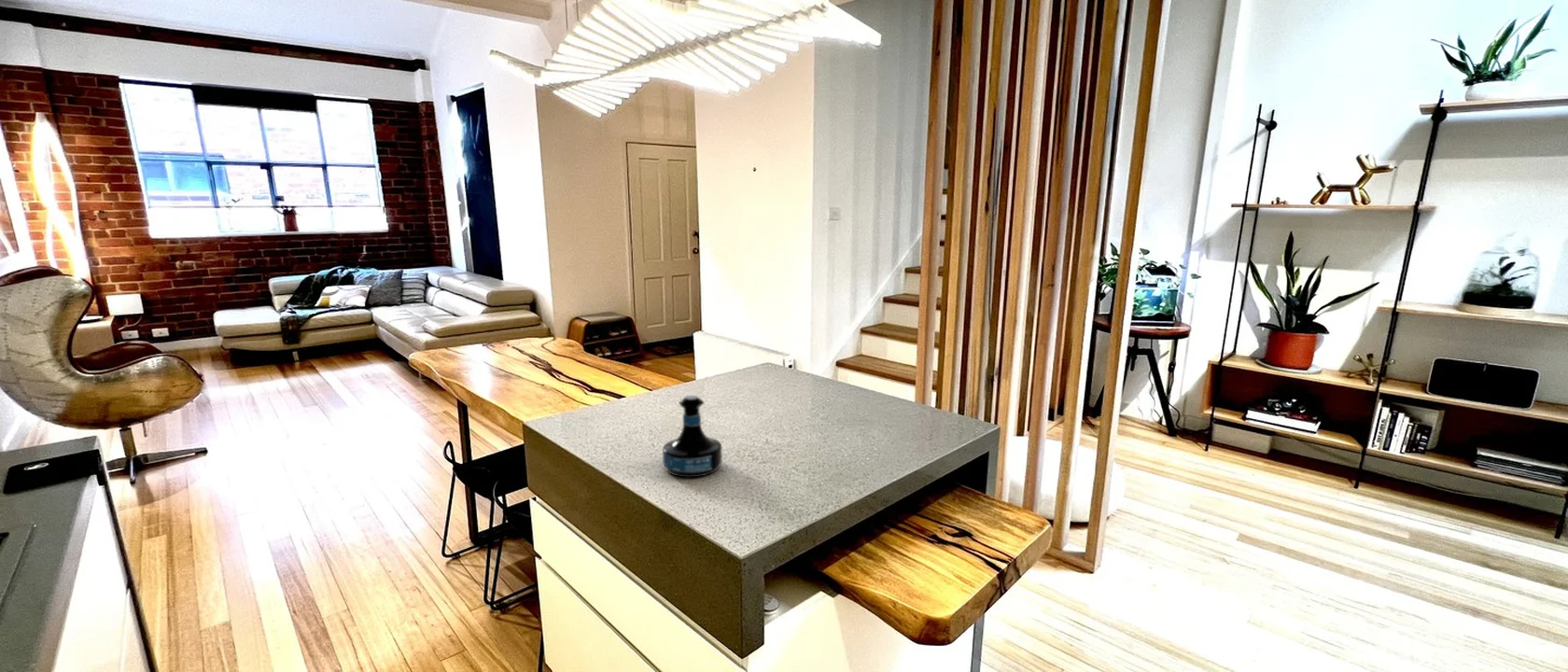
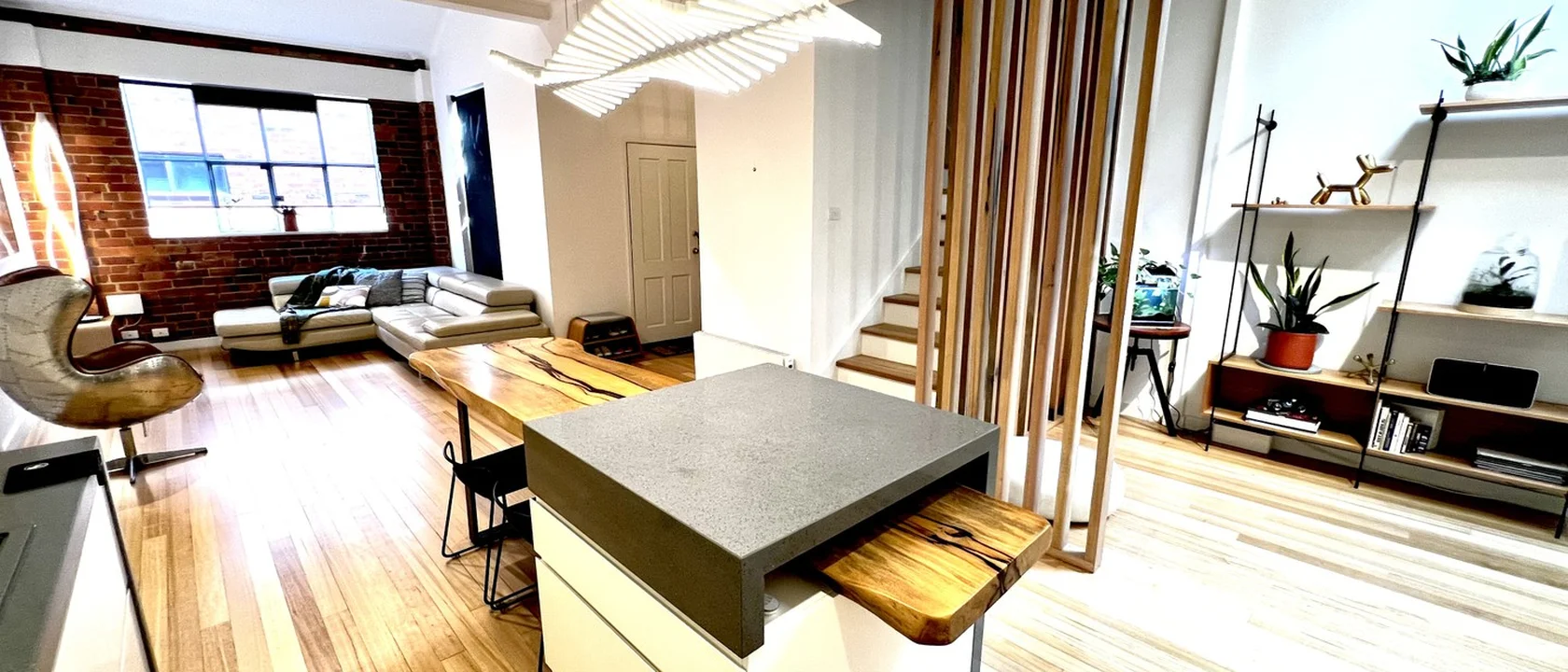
- tequila bottle (692, 432)
